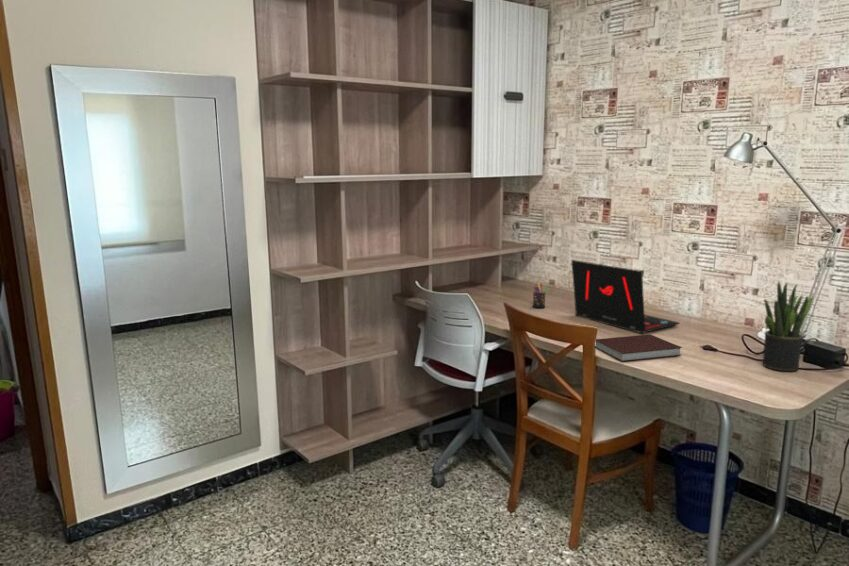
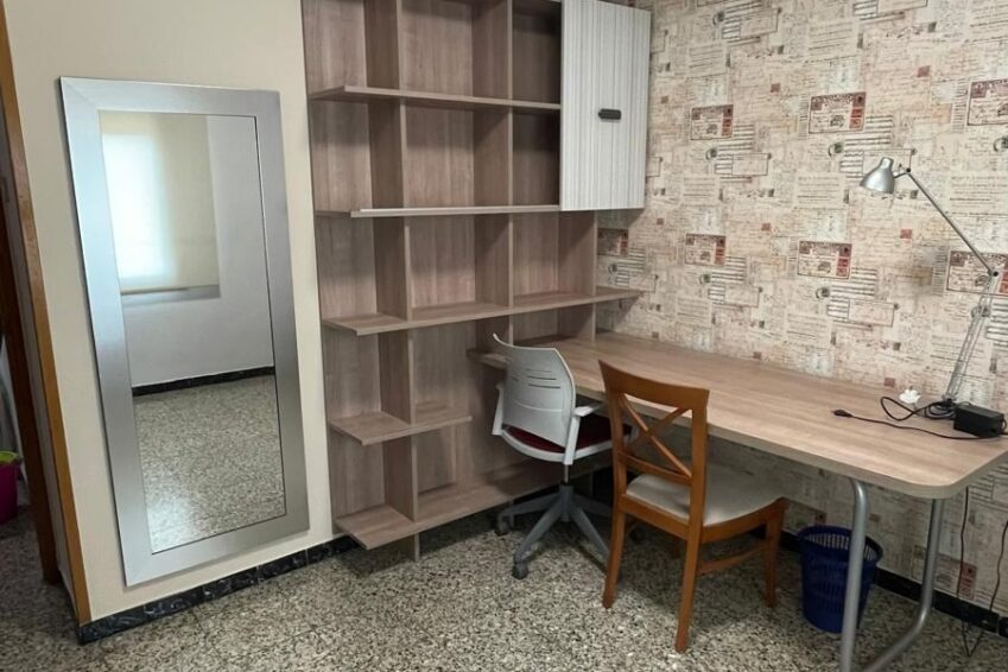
- notebook (636, 347)
- pen holder (540, 294)
- laptop (624, 292)
- potted plant (786, 324)
